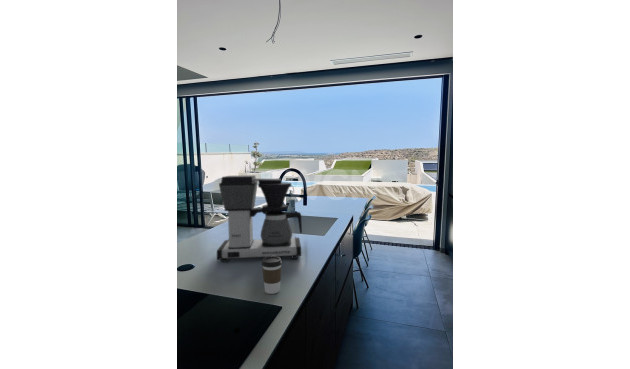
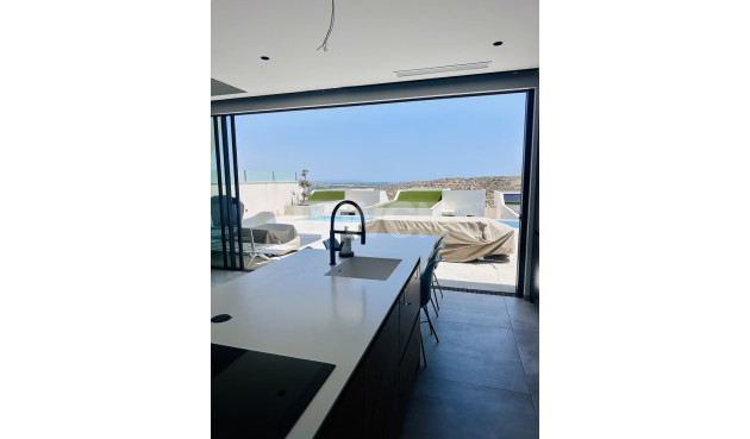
- coffee cup (272, 274)
- coffee maker (263, 213)
